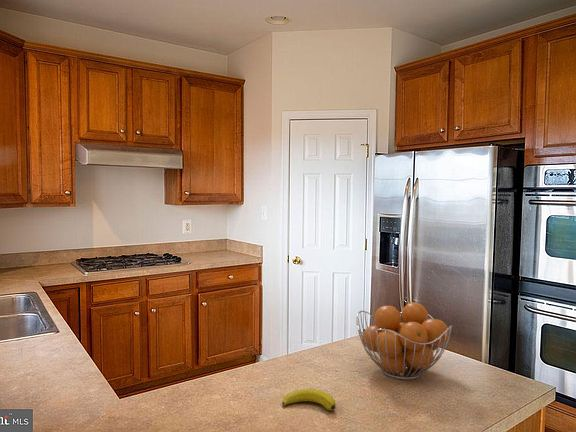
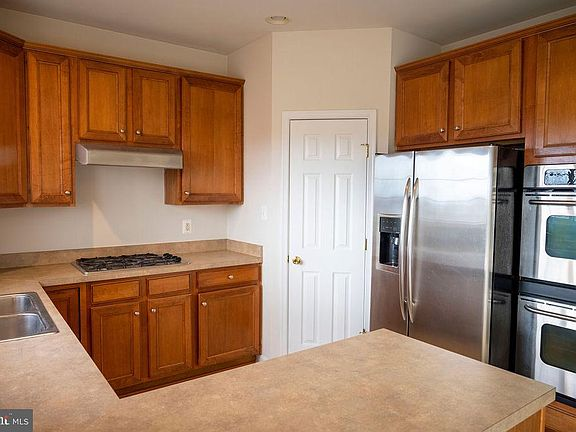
- banana (309, 398)
- fruit basket (402, 338)
